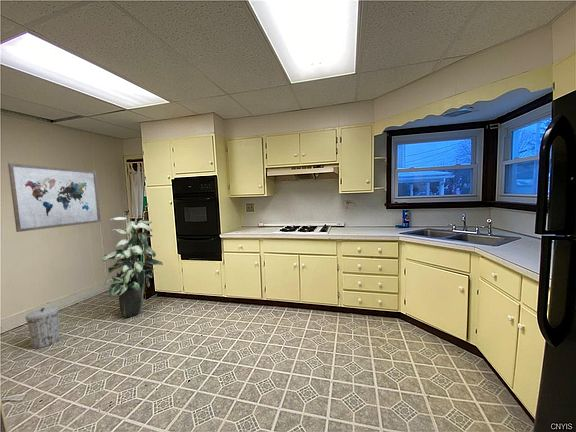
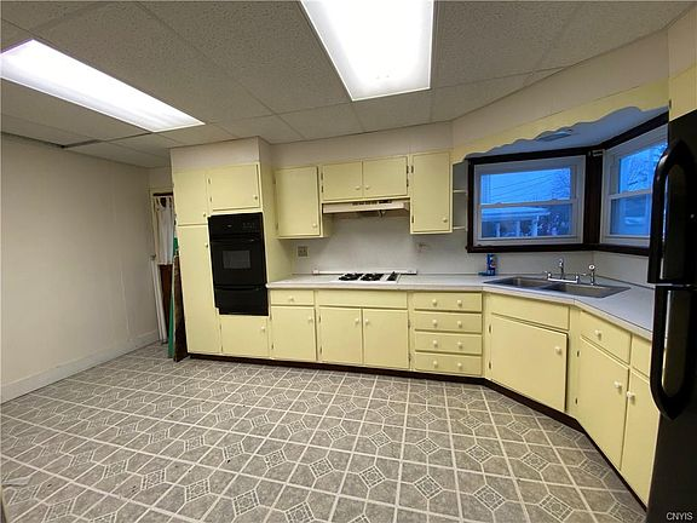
- indoor plant (130, 265)
- trash can (44, 325)
- wall art (61, 197)
